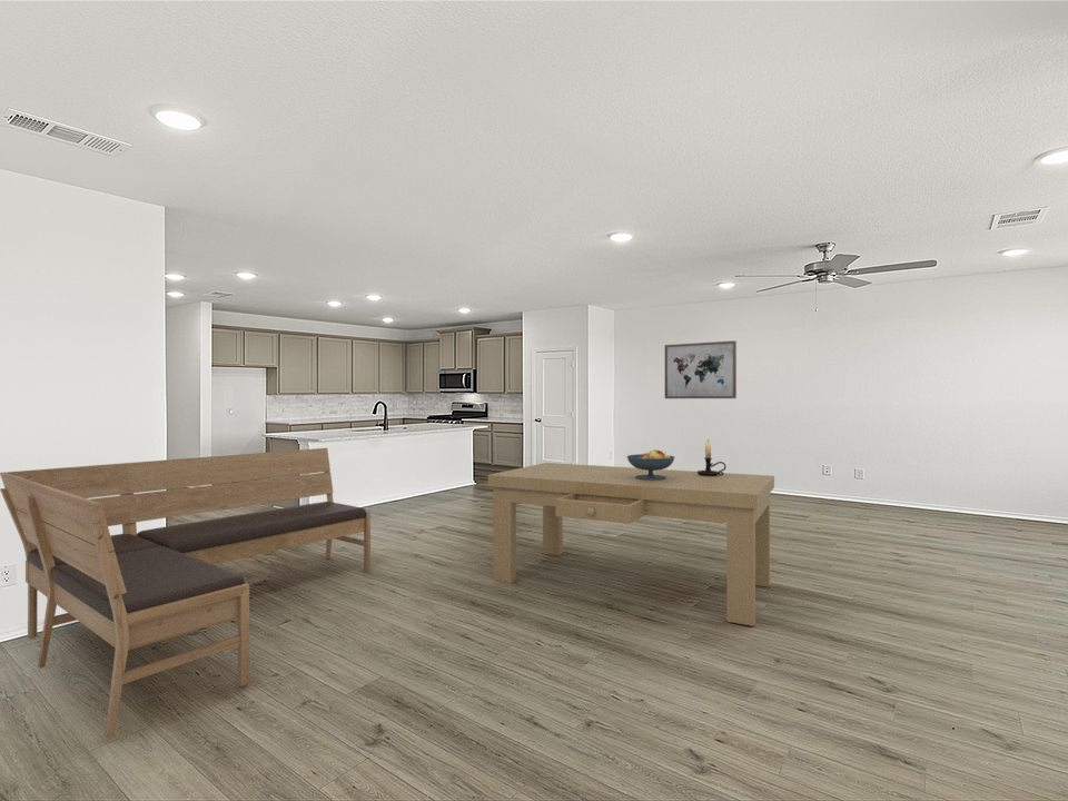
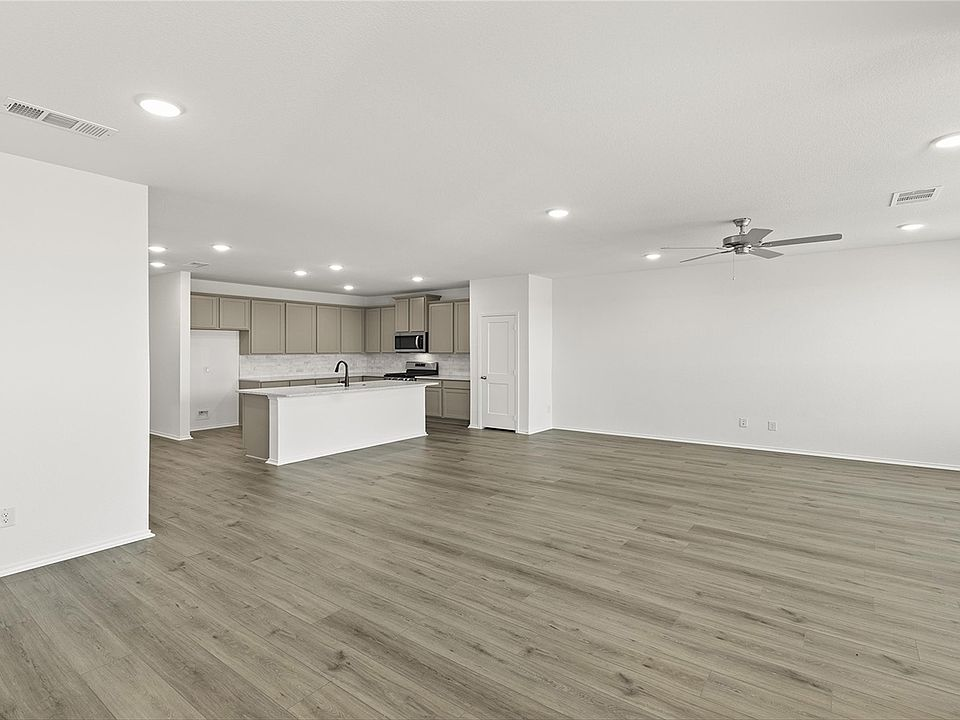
- wall art (699, 370)
- dining table (624, 523)
- candle holder (710, 455)
- fruit bowl (650, 463)
- bench (251, 541)
